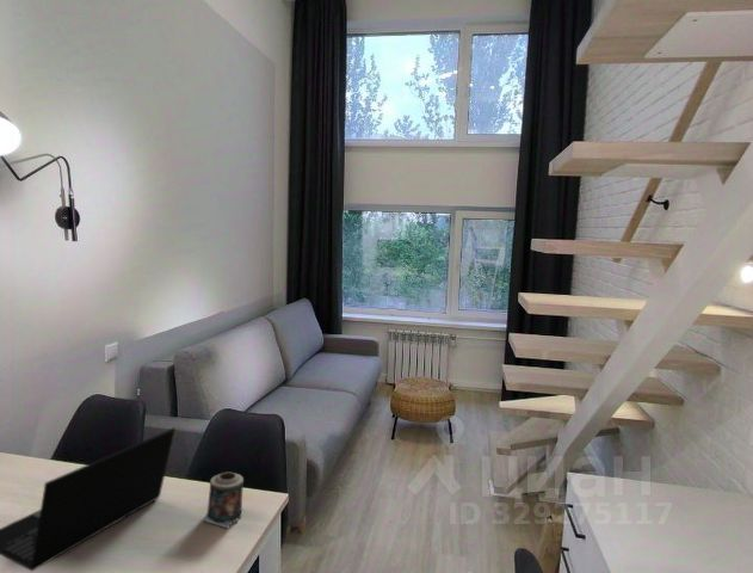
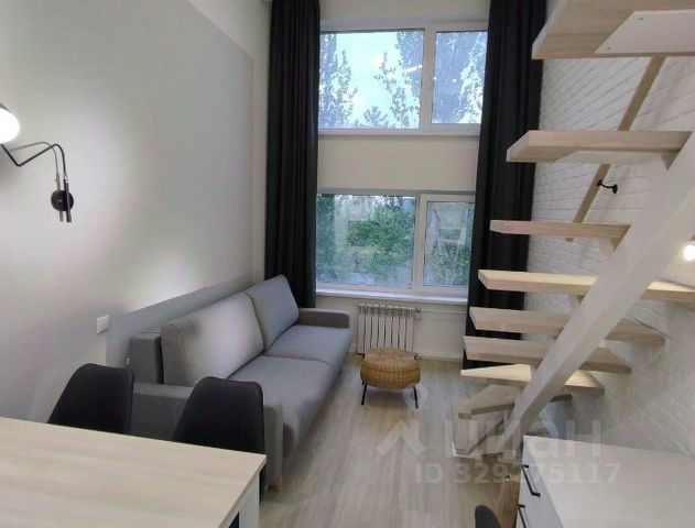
- laptop (82, 481)
- candle (224, 498)
